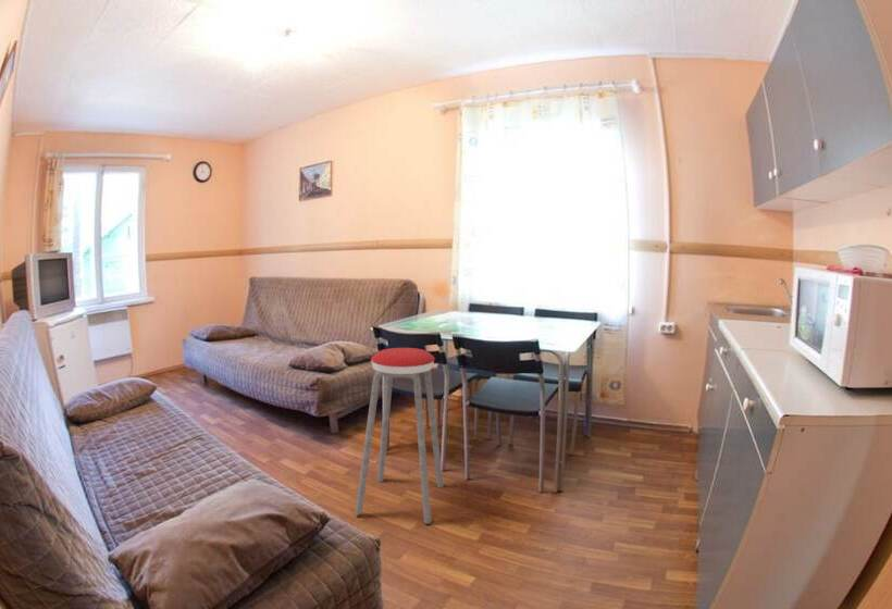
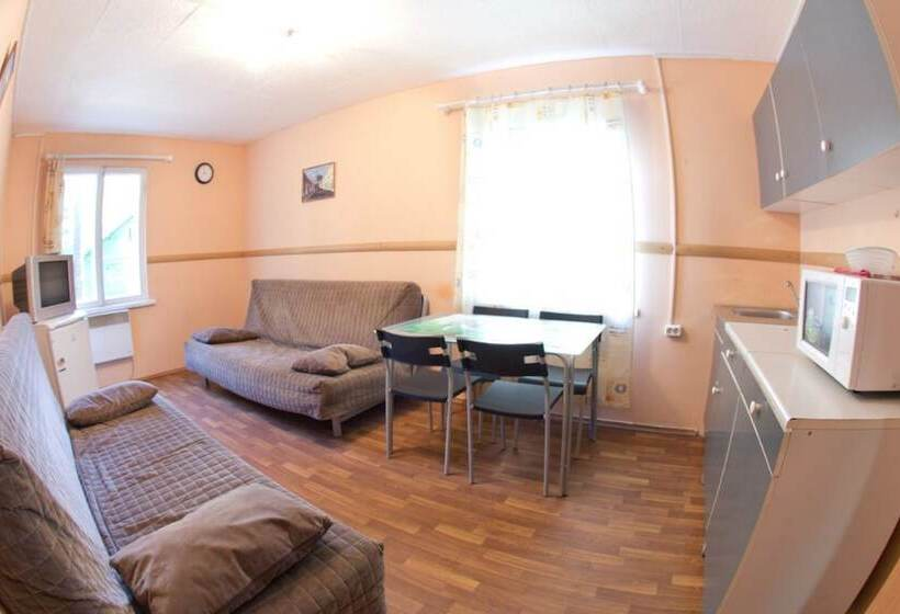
- music stool (417, 426)
